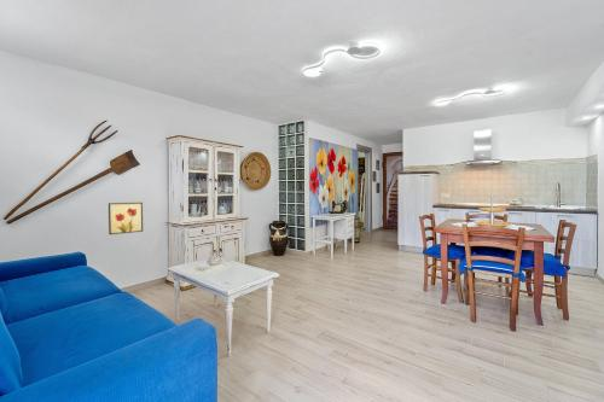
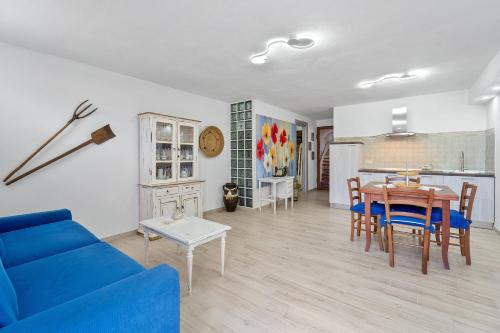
- wall art (126, 217)
